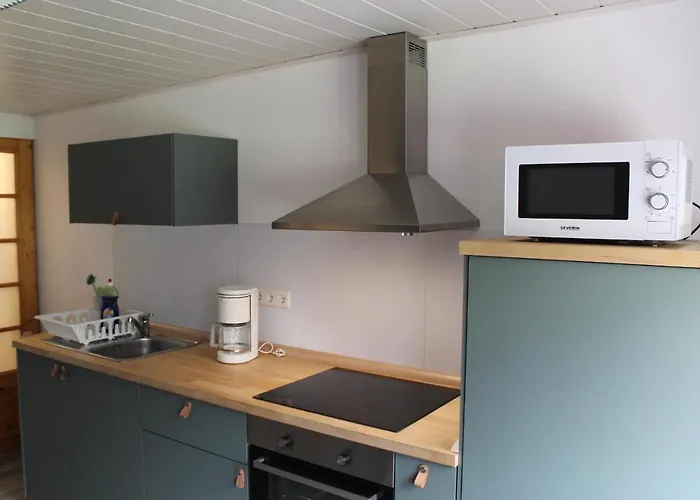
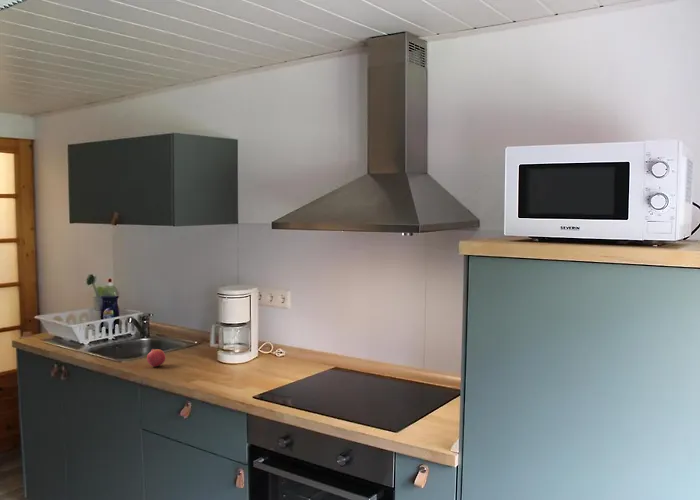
+ pomegranate (156, 357)
